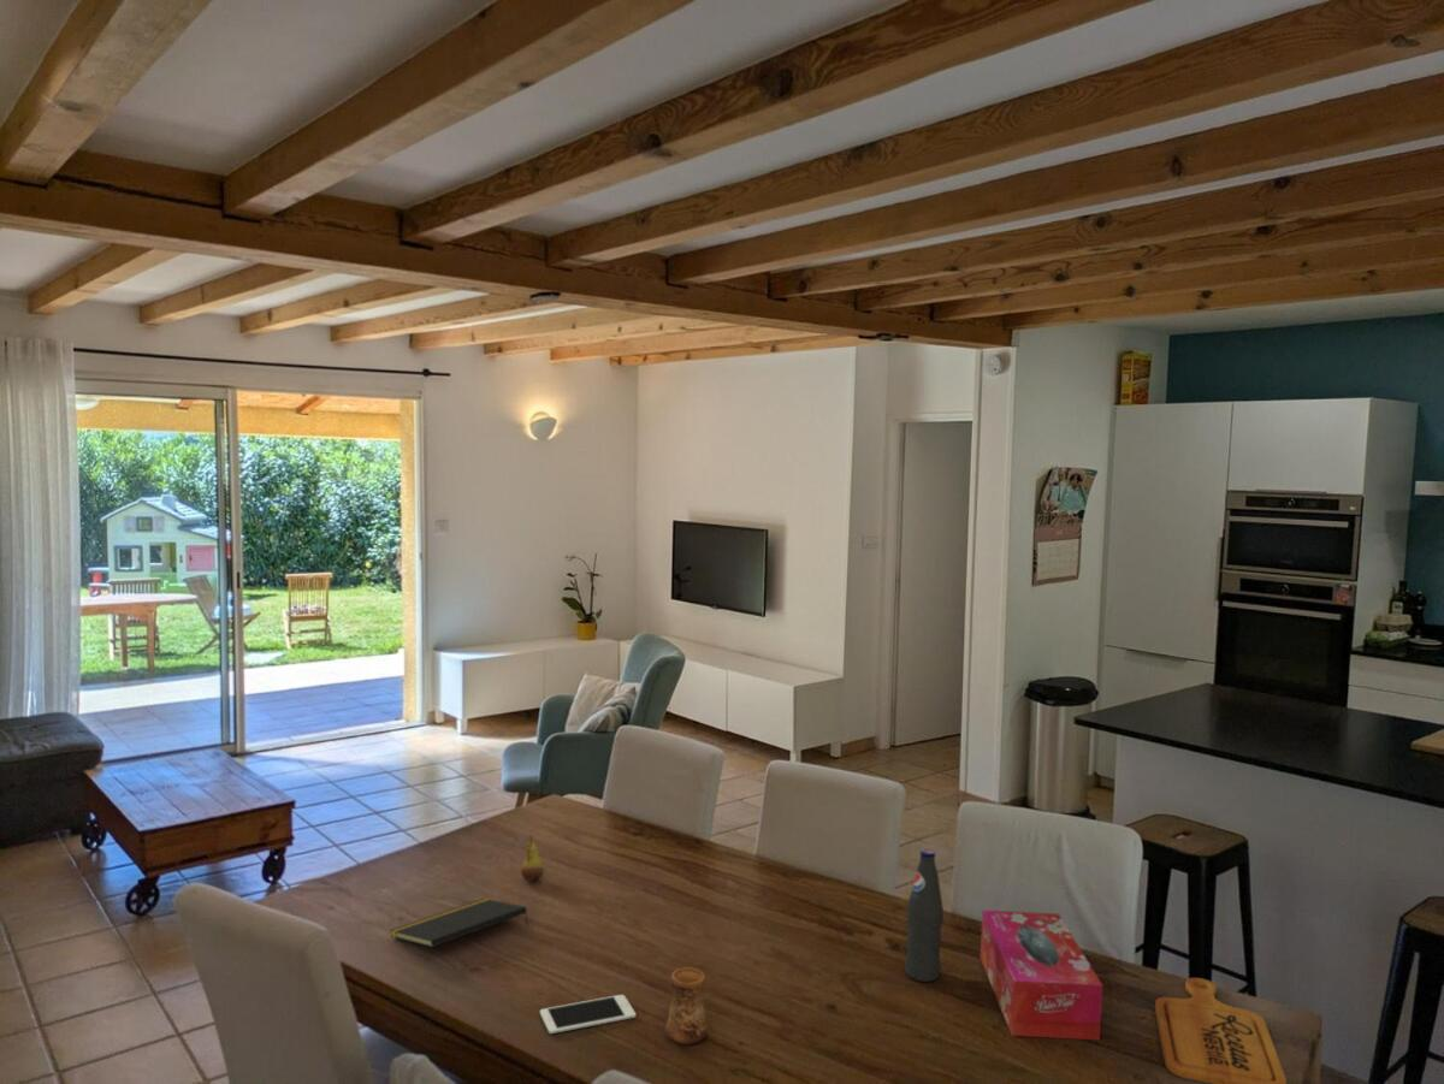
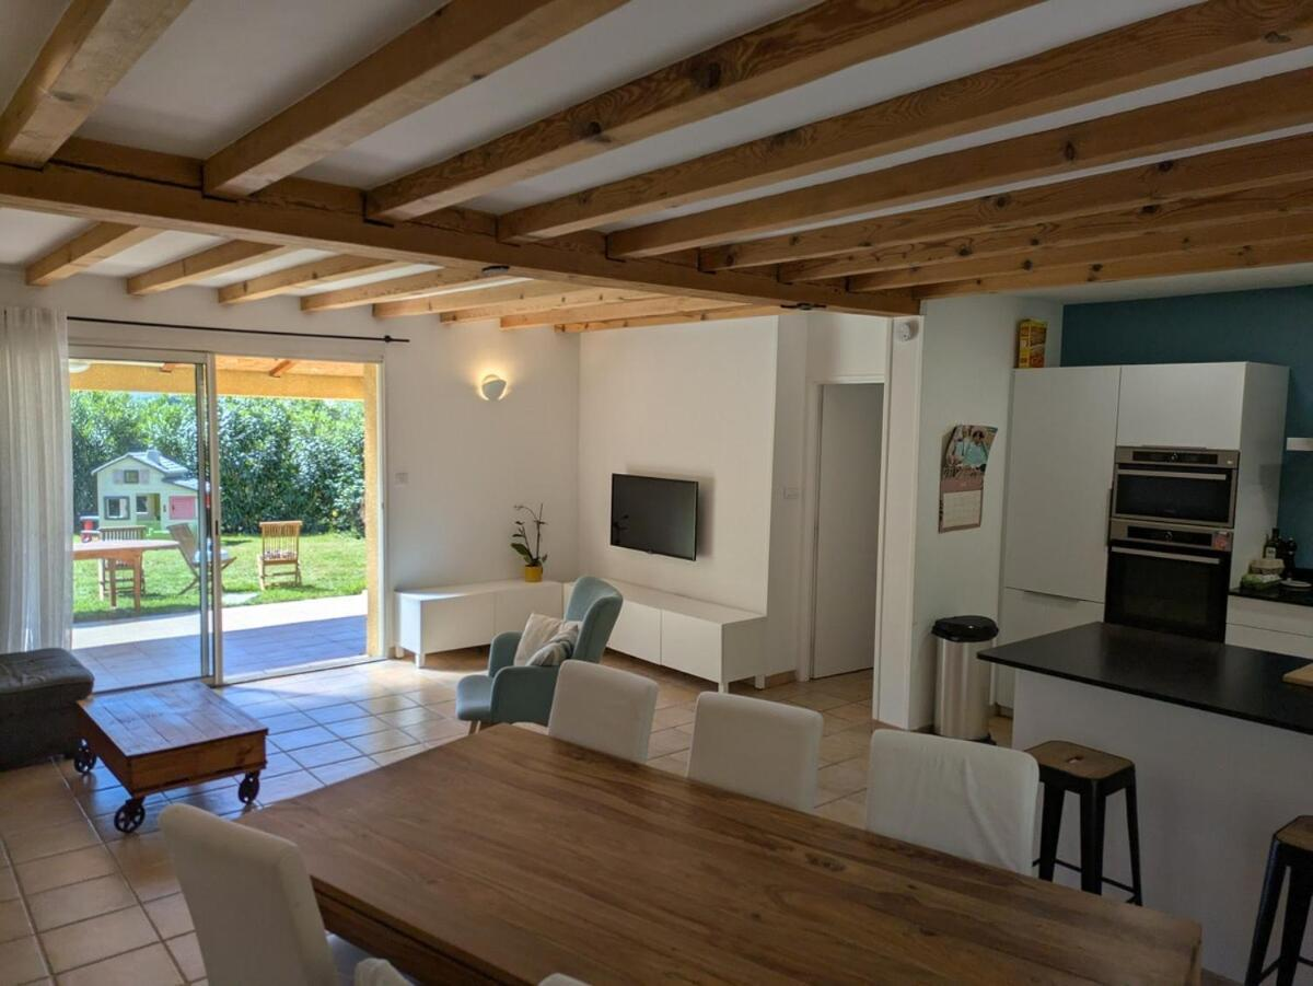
- fruit (532, 855)
- cutting board (1212, 1027)
- tissue box (1036, 970)
- cup (687, 1006)
- notepad (458, 922)
- bottle (924, 912)
- cell phone (587, 1013)
